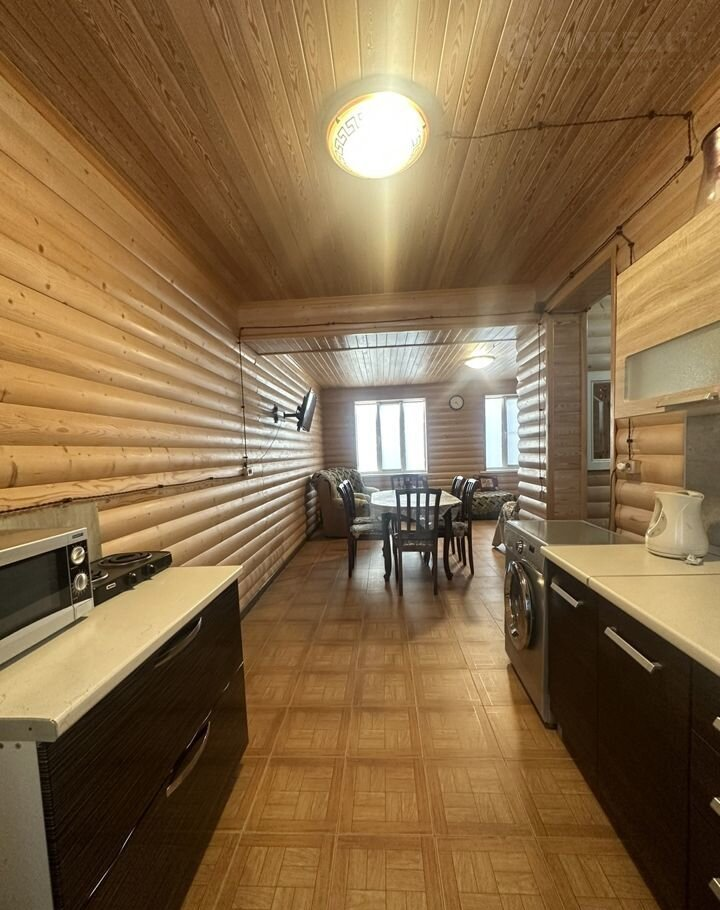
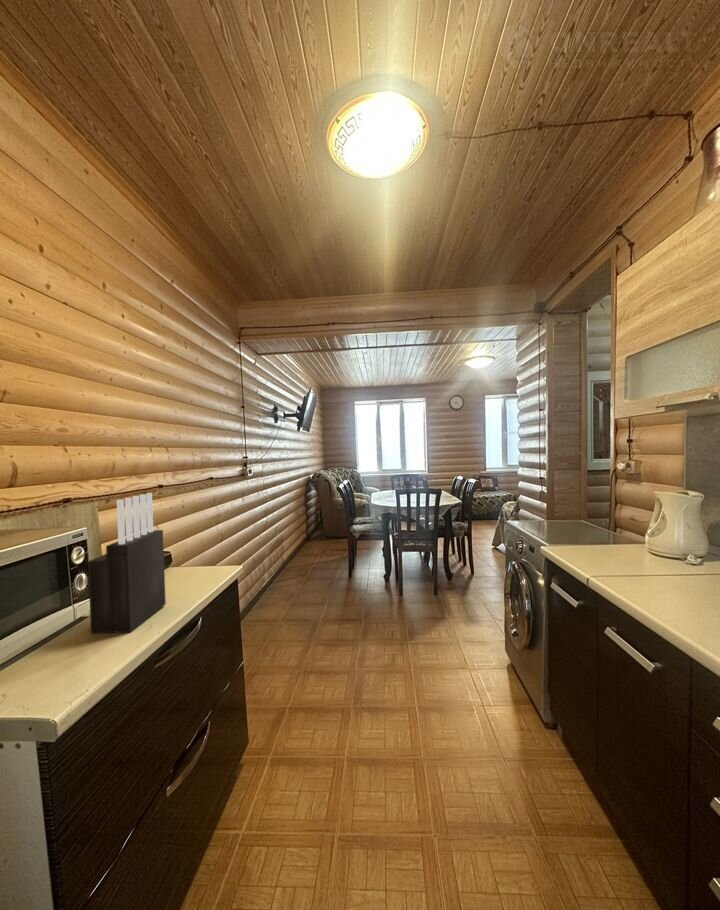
+ knife block (125, 557)
